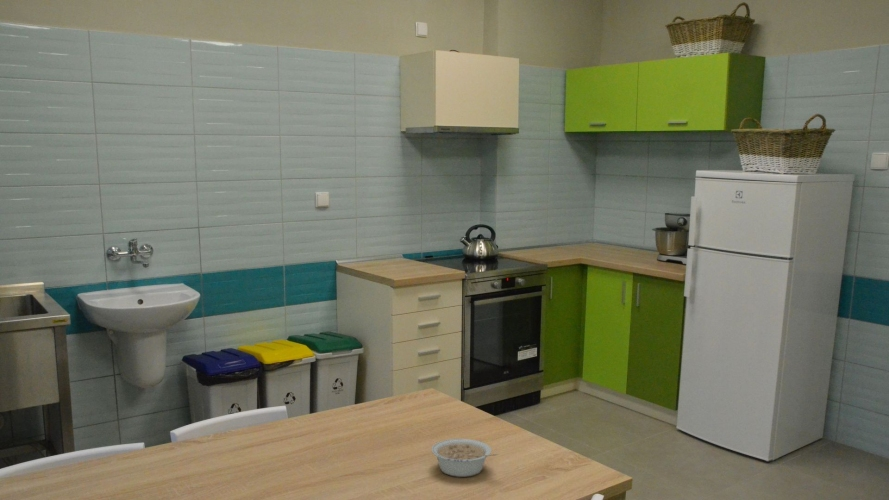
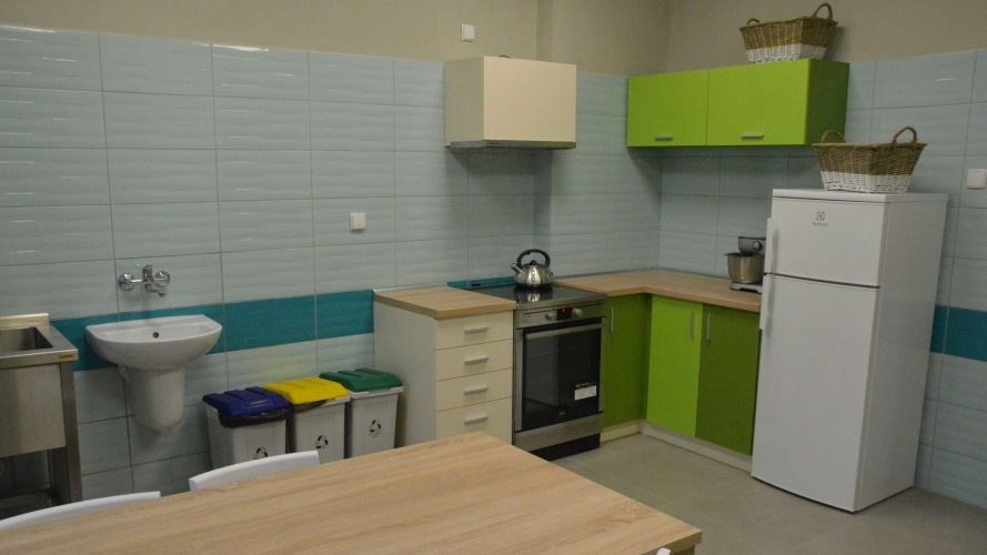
- legume (463, 457)
